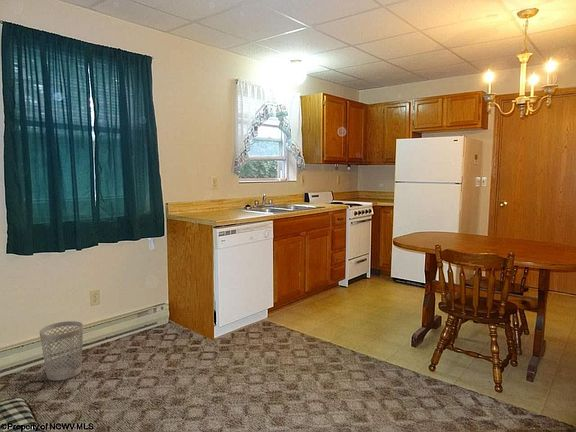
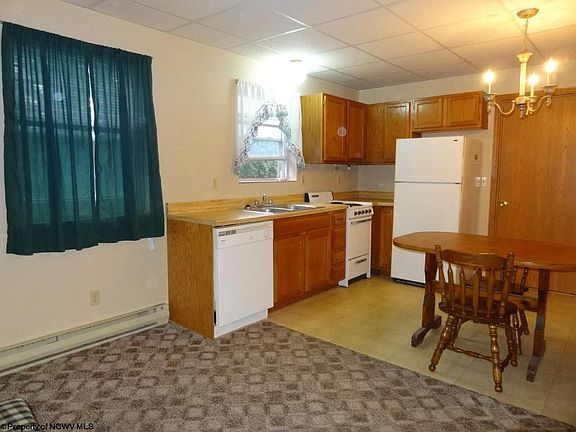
- wastebasket (63, 350)
